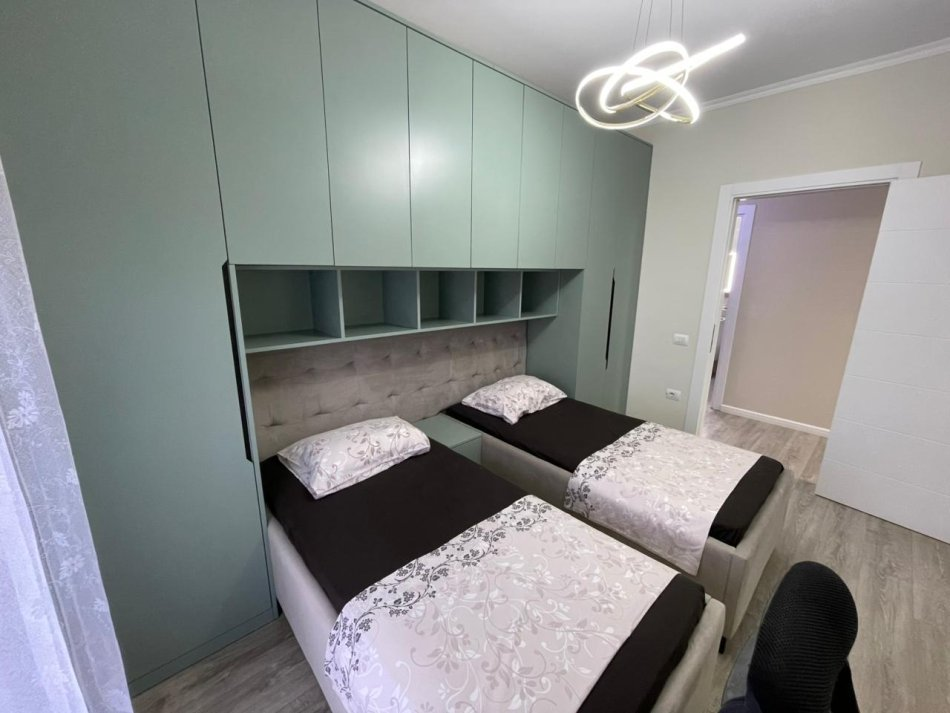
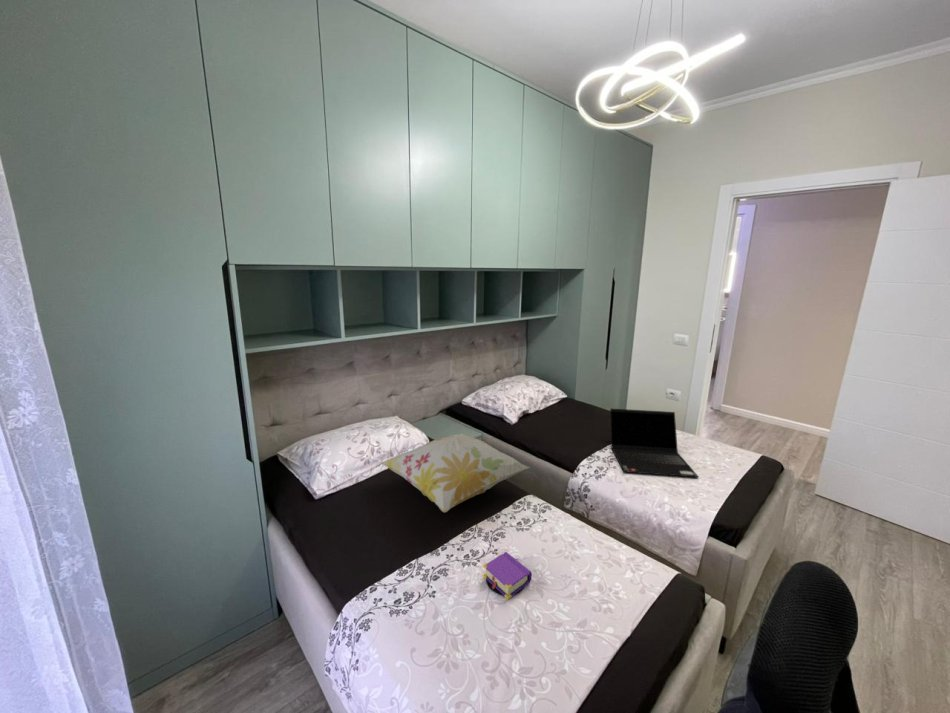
+ laptop computer (650, 441)
+ book (506, 574)
+ decorative pillow (454, 465)
